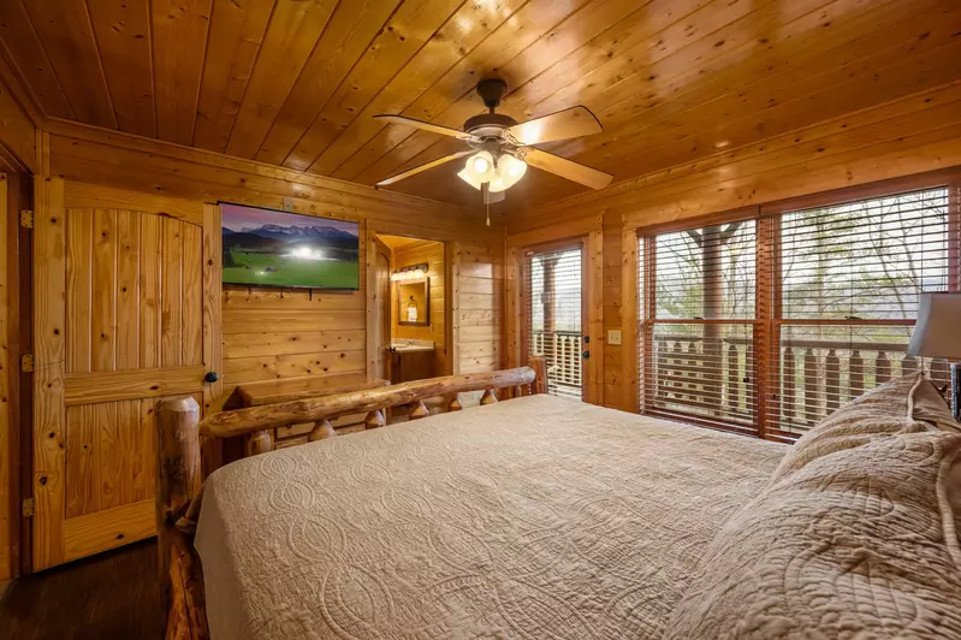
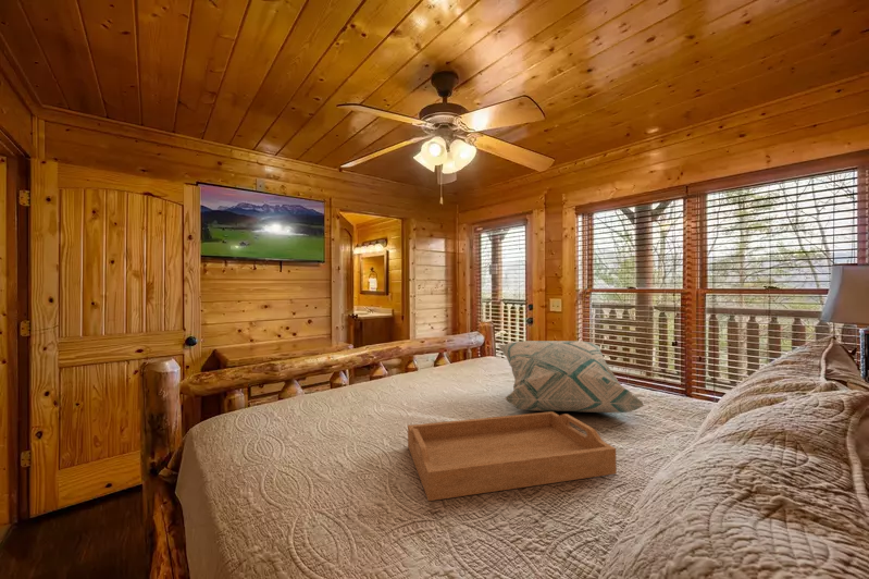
+ serving tray (502, 443)
+ decorative pillow (559, 372)
